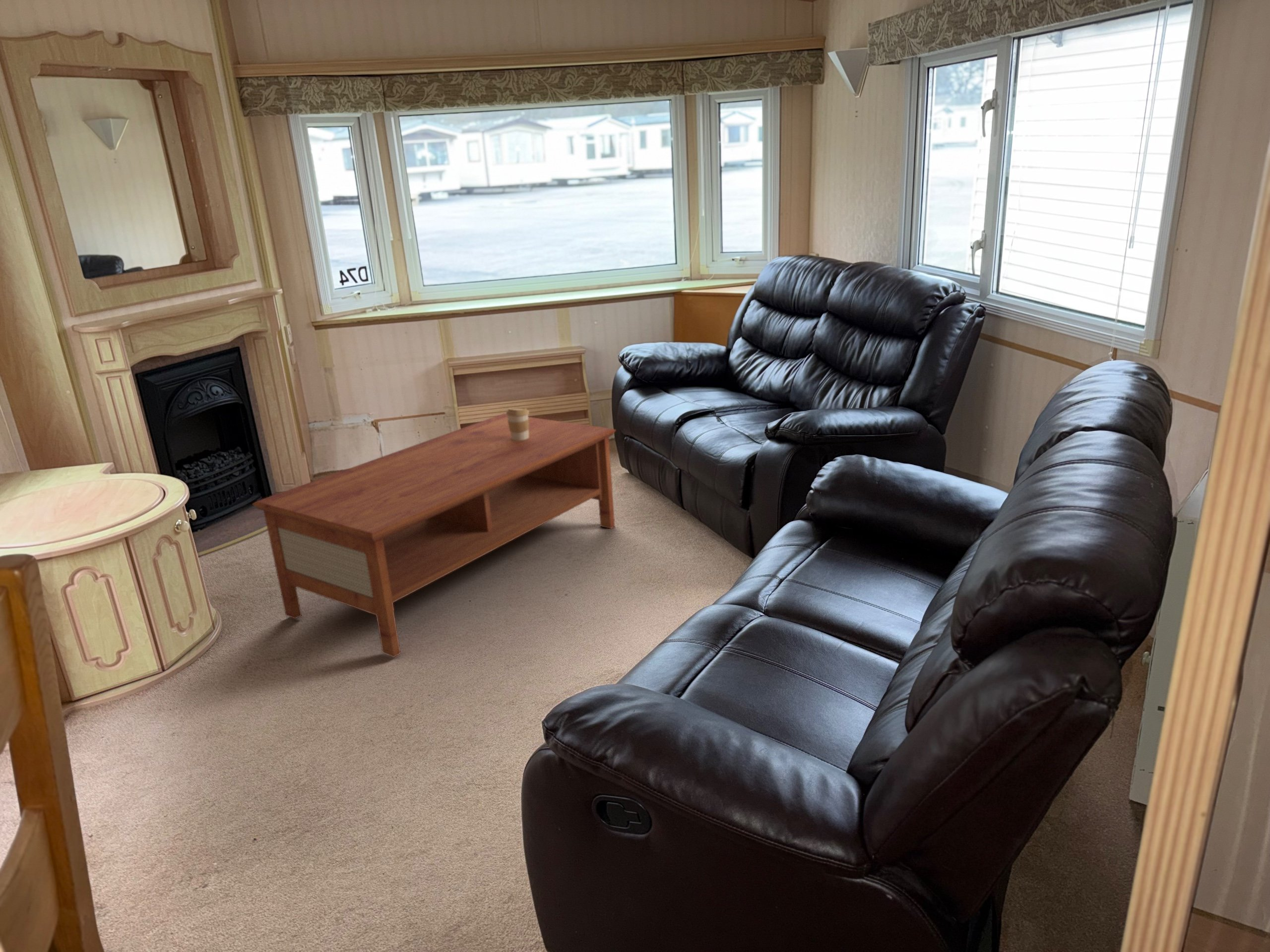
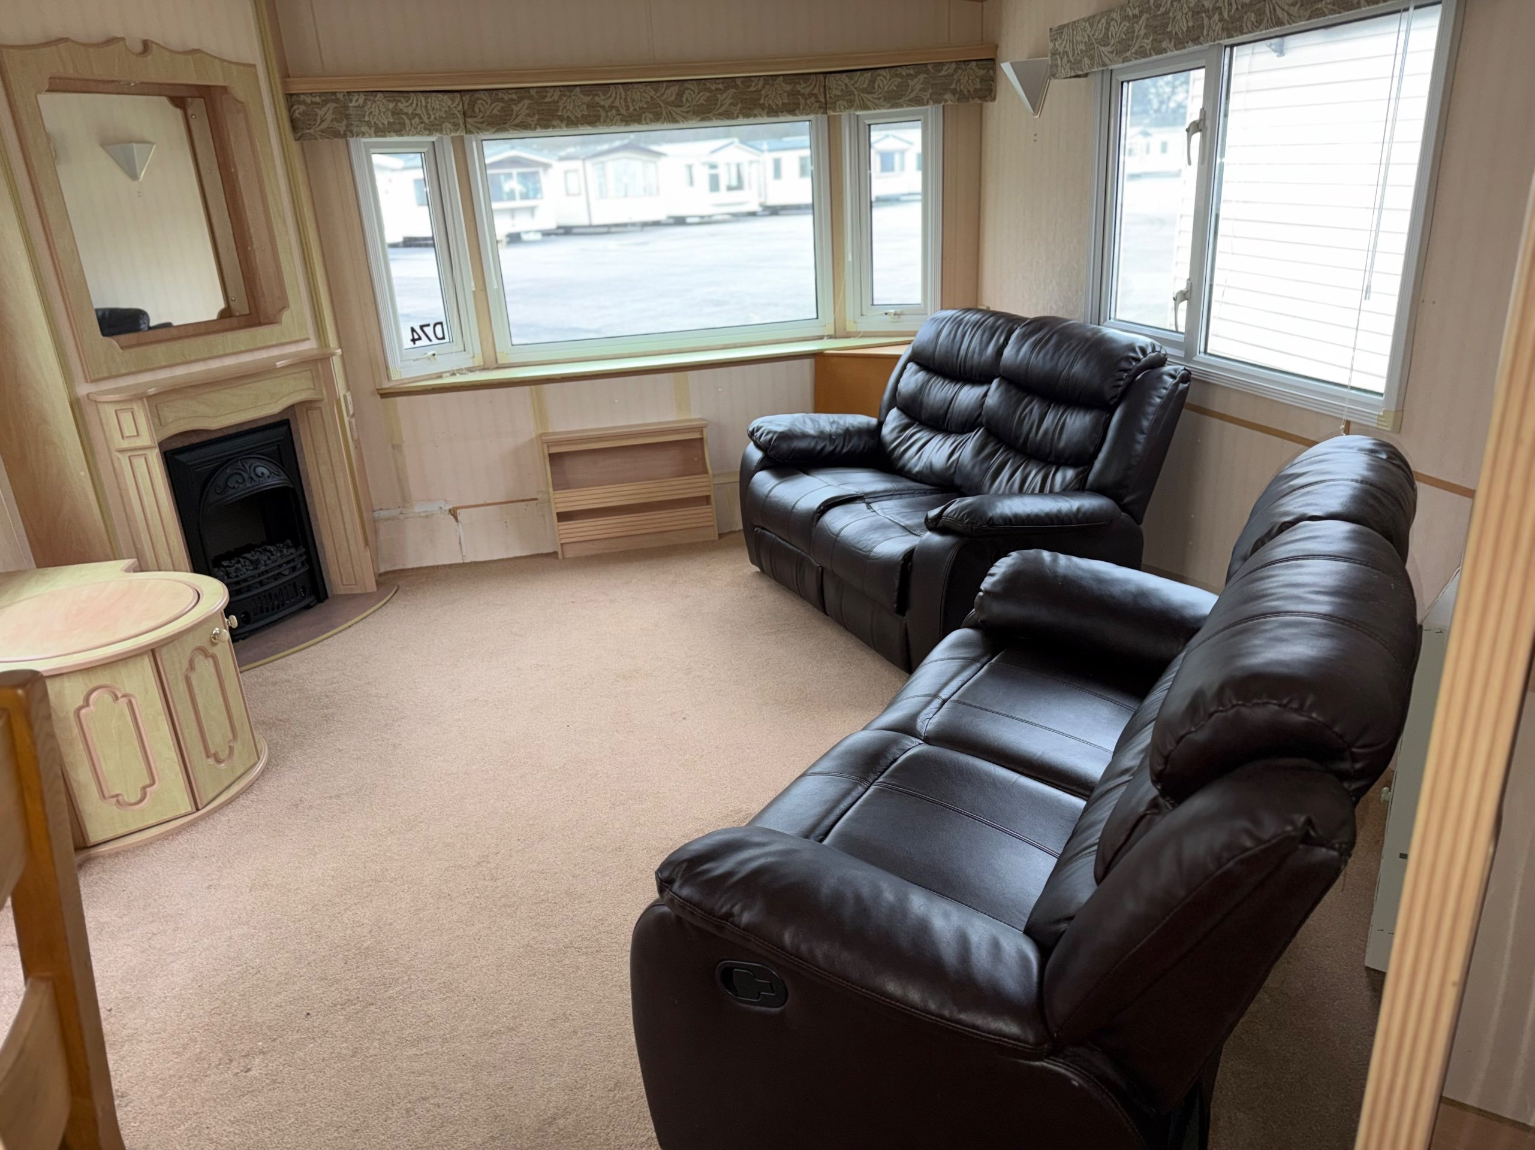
- coffee table (458, 516)
- coffee cup (518, 422)
